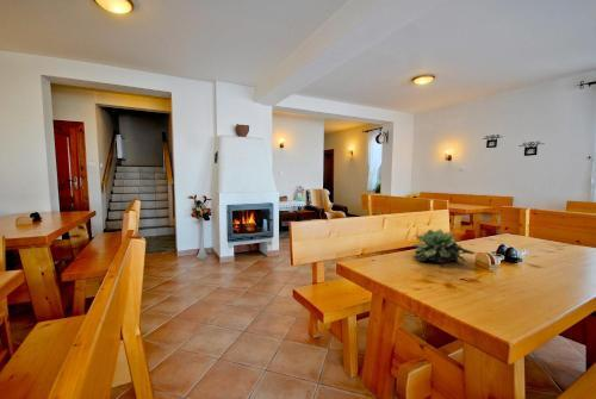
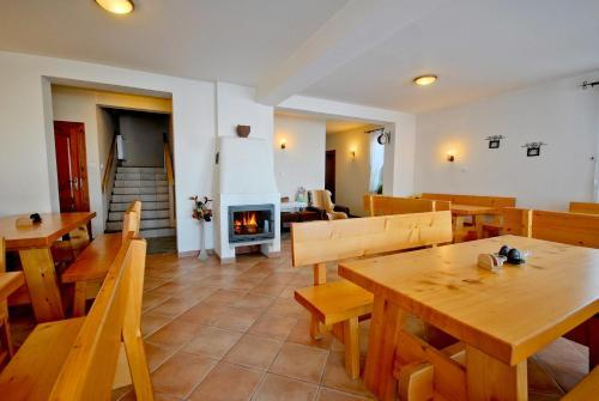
- succulent plant (439, 244)
